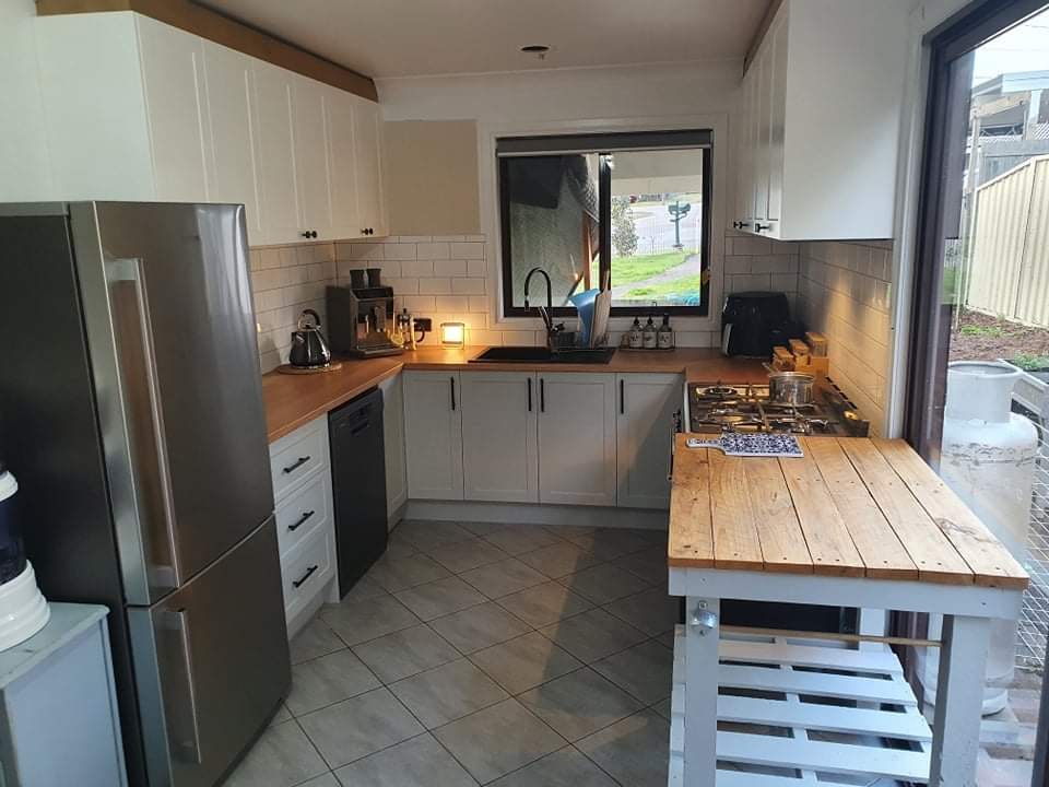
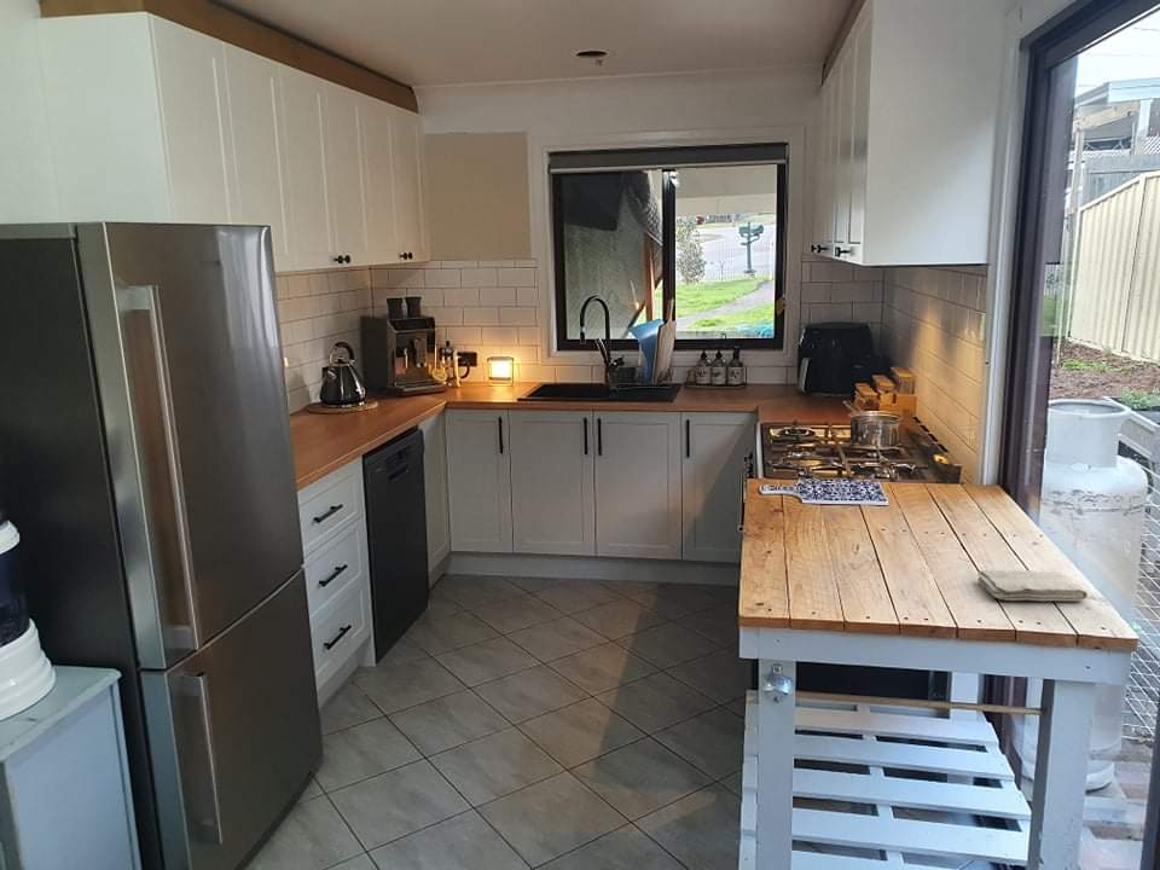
+ washcloth (1030, 584)
